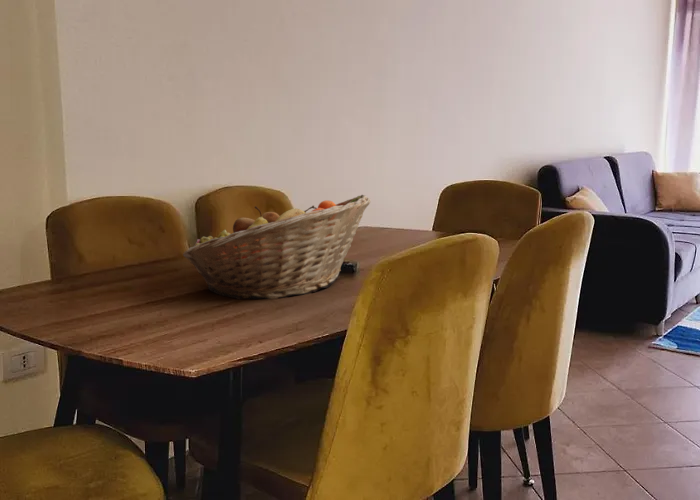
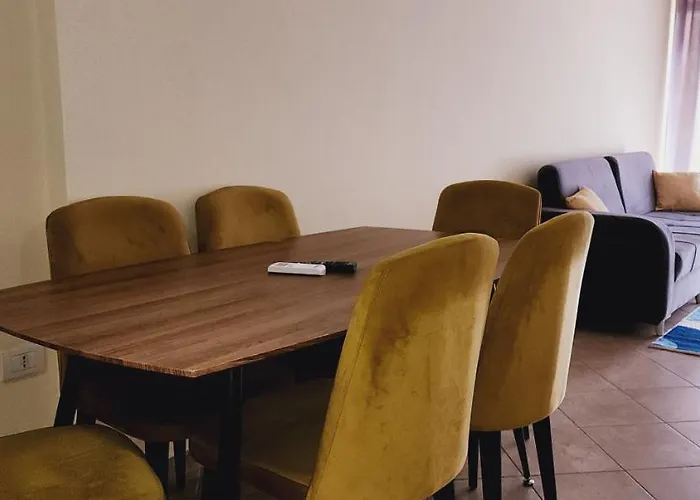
- fruit basket (281, 240)
